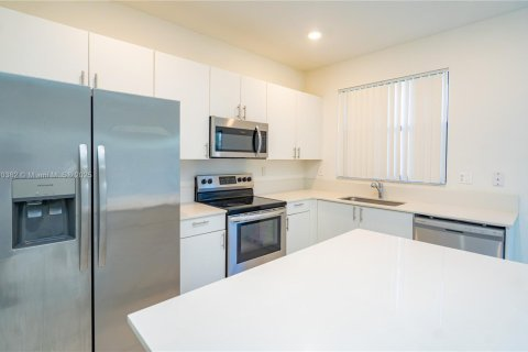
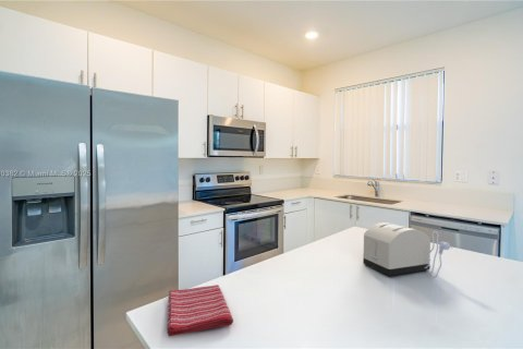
+ dish towel (197, 305)
+ toaster (405, 250)
